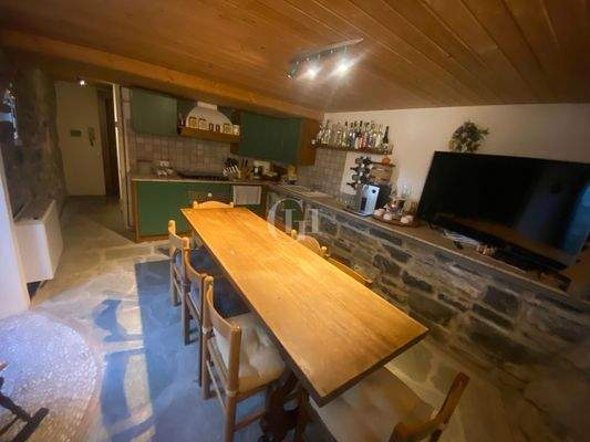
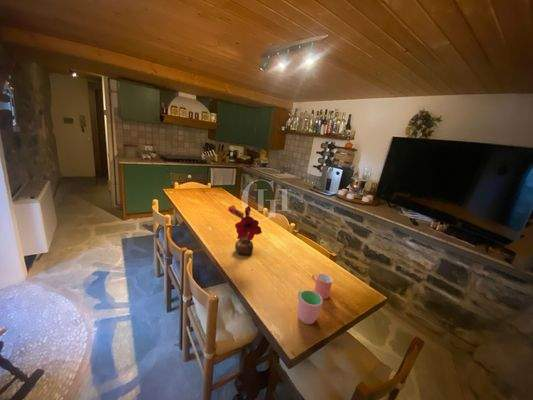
+ flower (244, 232)
+ cup (320, 284)
+ cup (306, 305)
